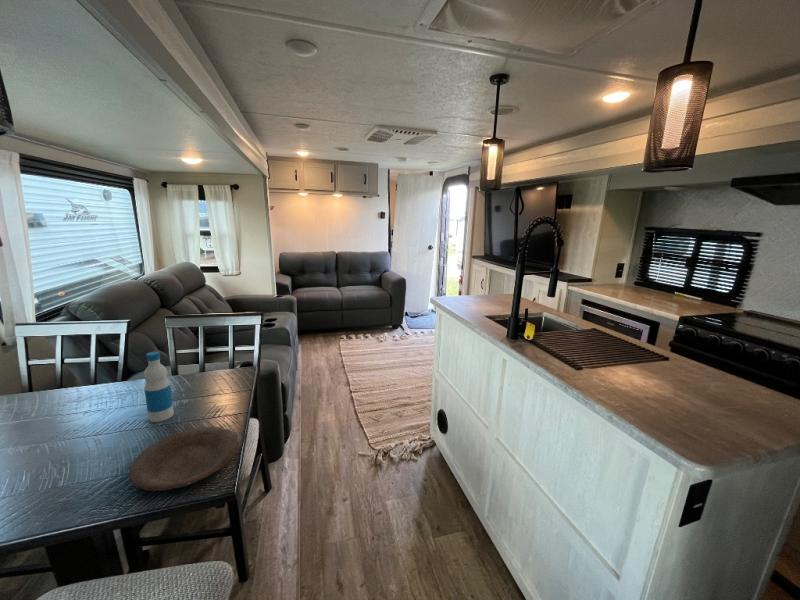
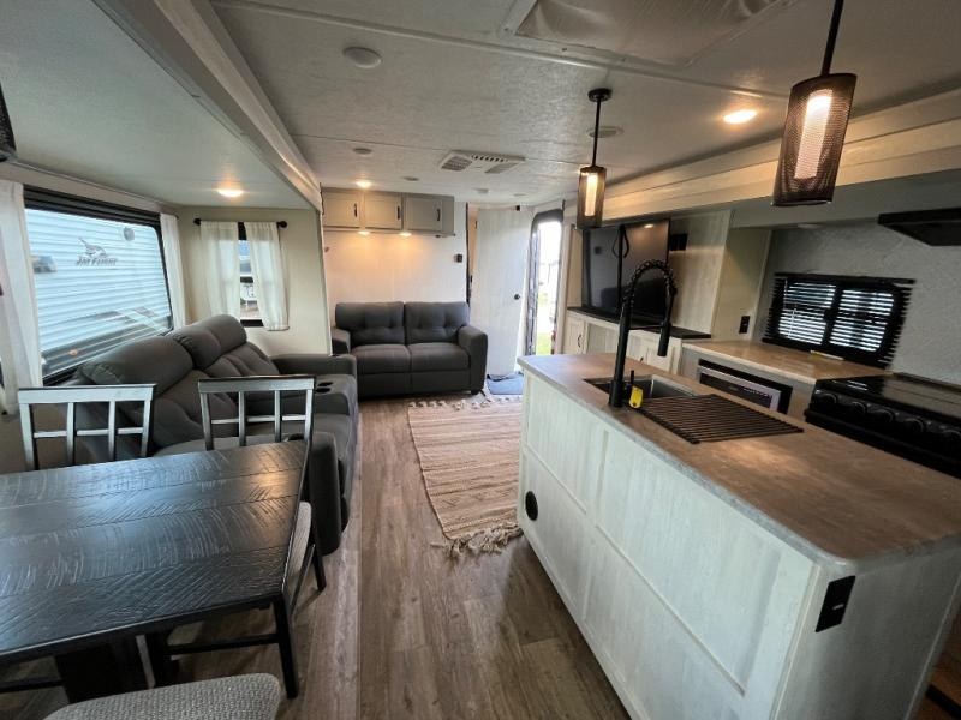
- bottle (157, 385)
- plate (188, 457)
